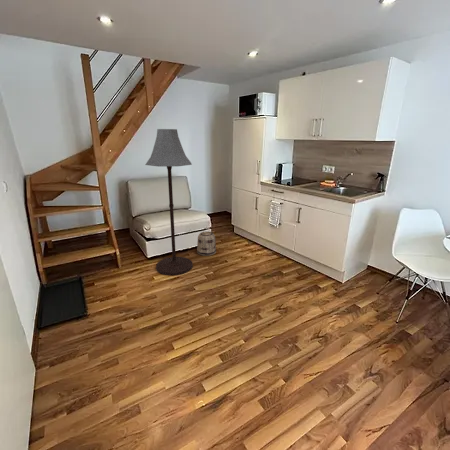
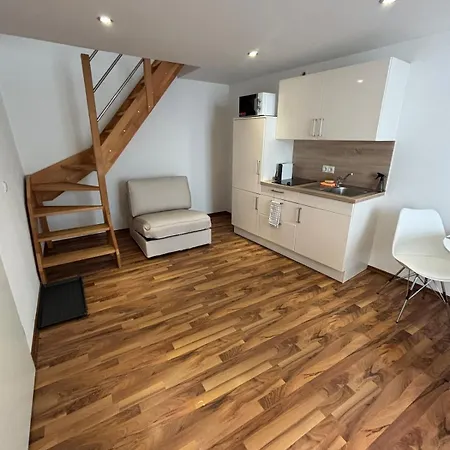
- floor lamp (171, 203)
- basket (206, 239)
